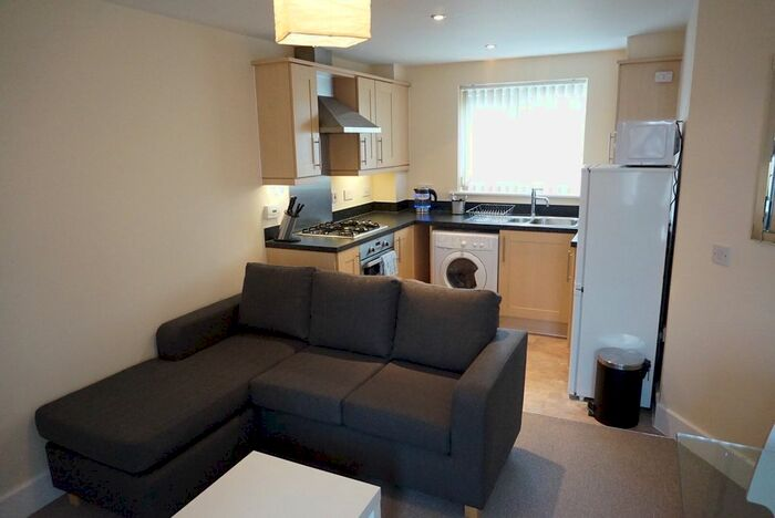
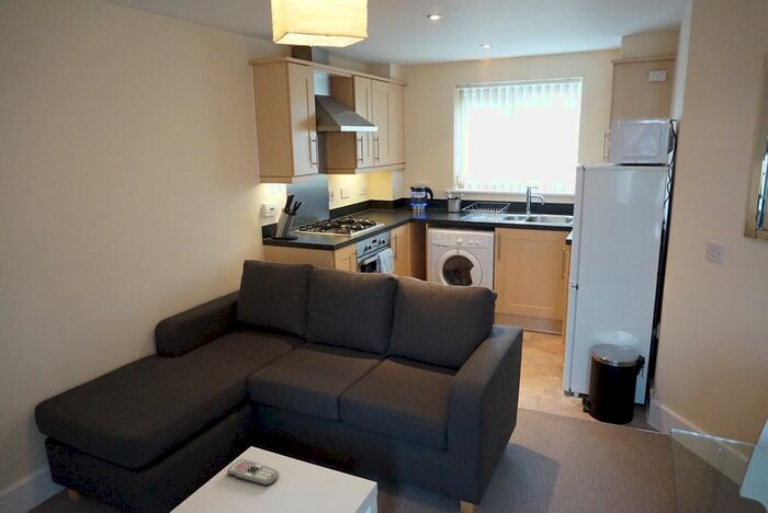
+ remote control (253, 472)
